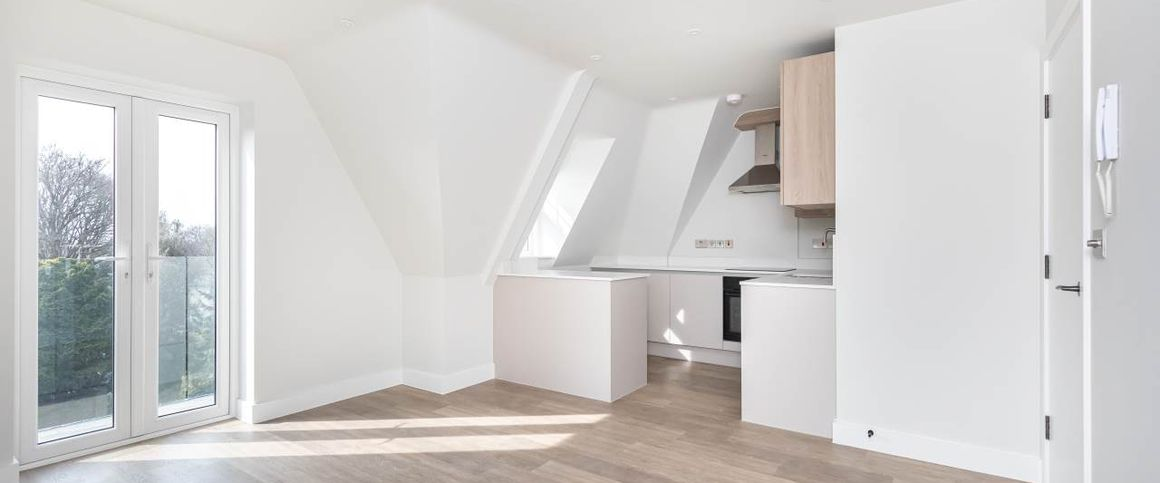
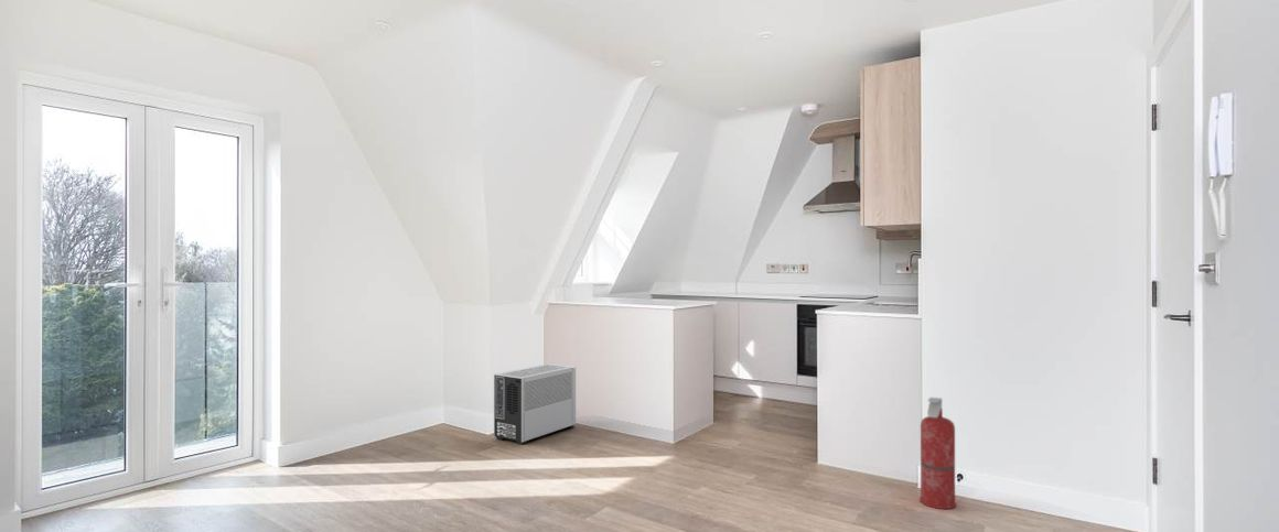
+ fire extinguisher (936, 449)
+ air purifier (537, 401)
